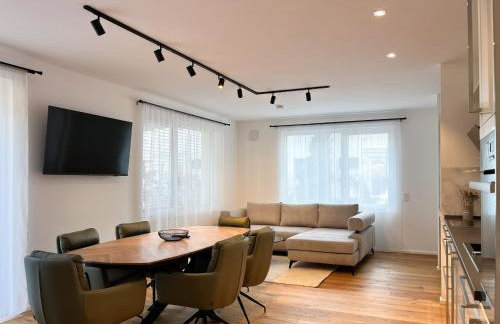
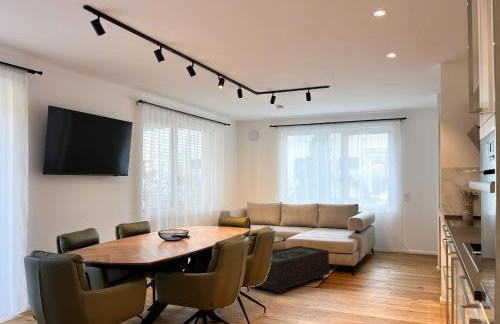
+ coffee table (288, 267)
